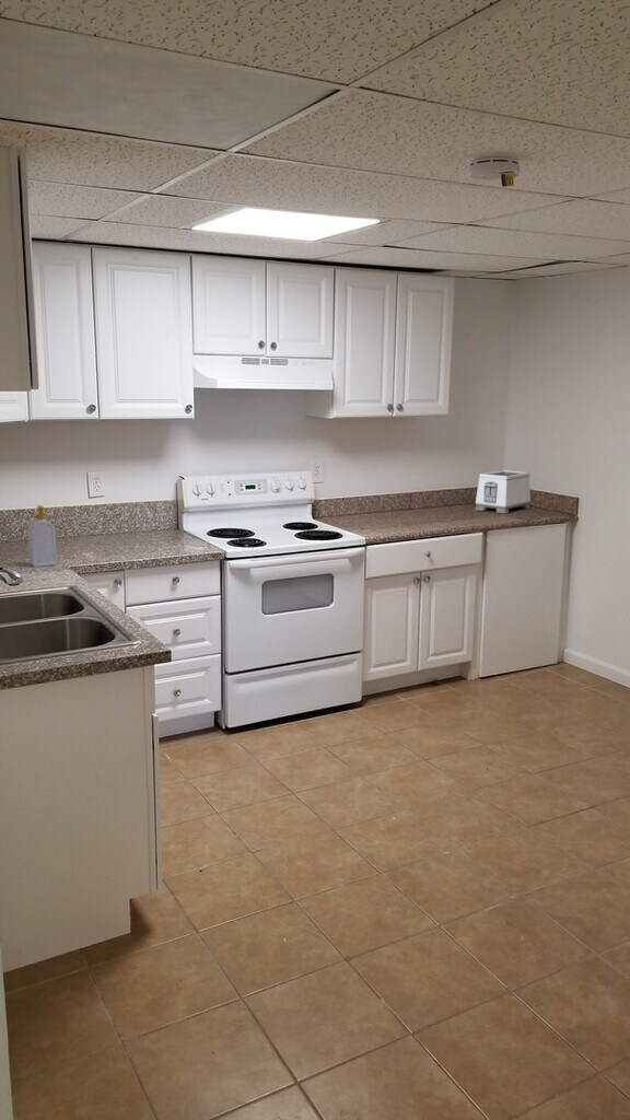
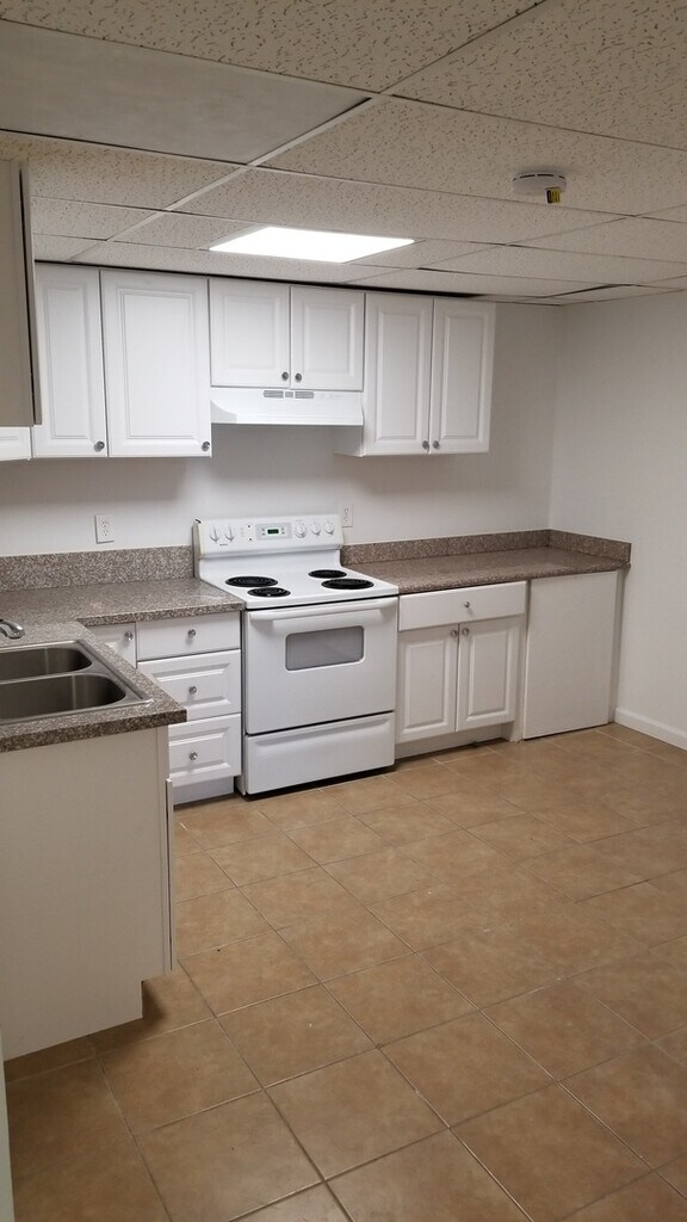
- toaster (502, 491)
- soap bottle (42, 535)
